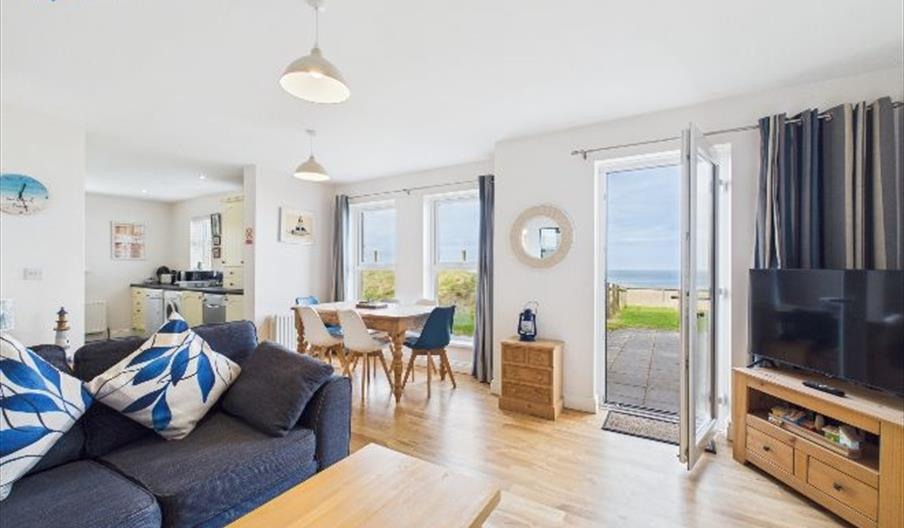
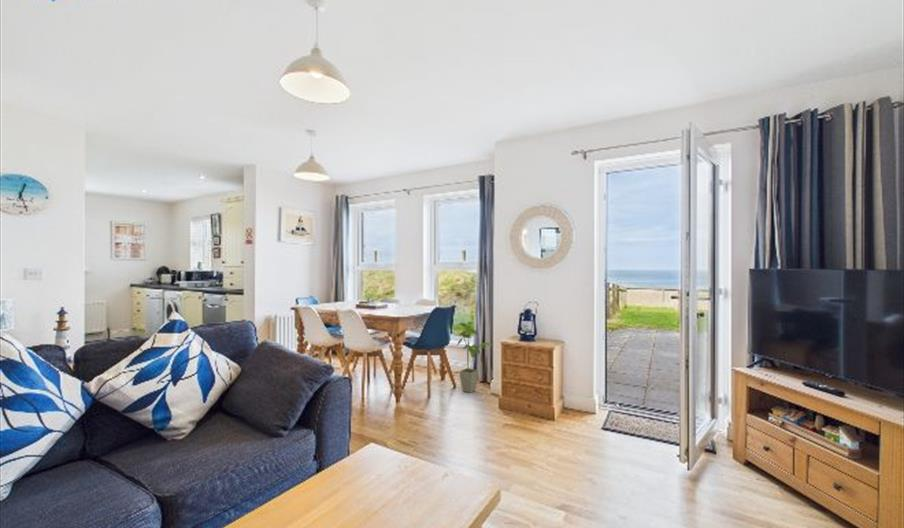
+ house plant (471, 356)
